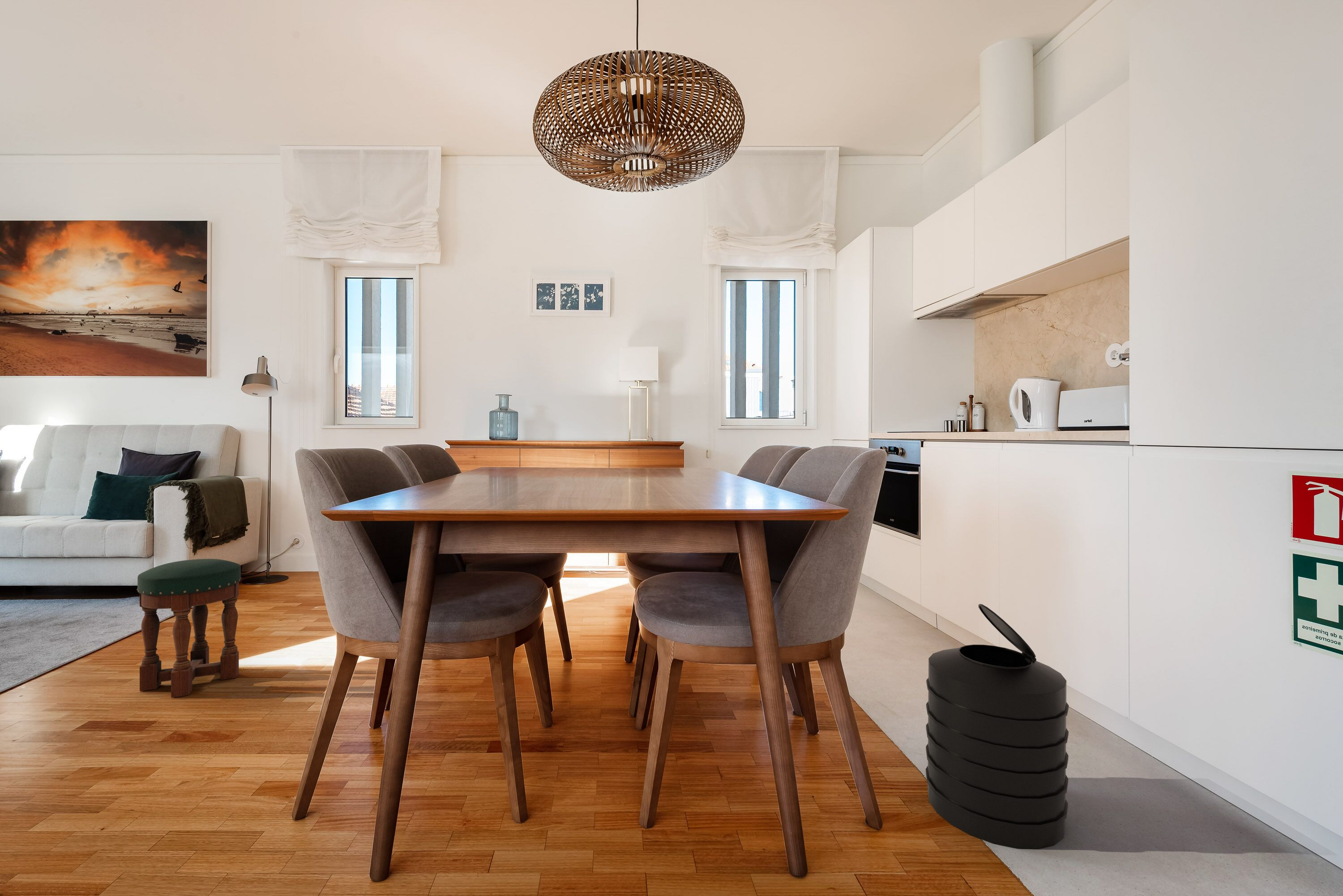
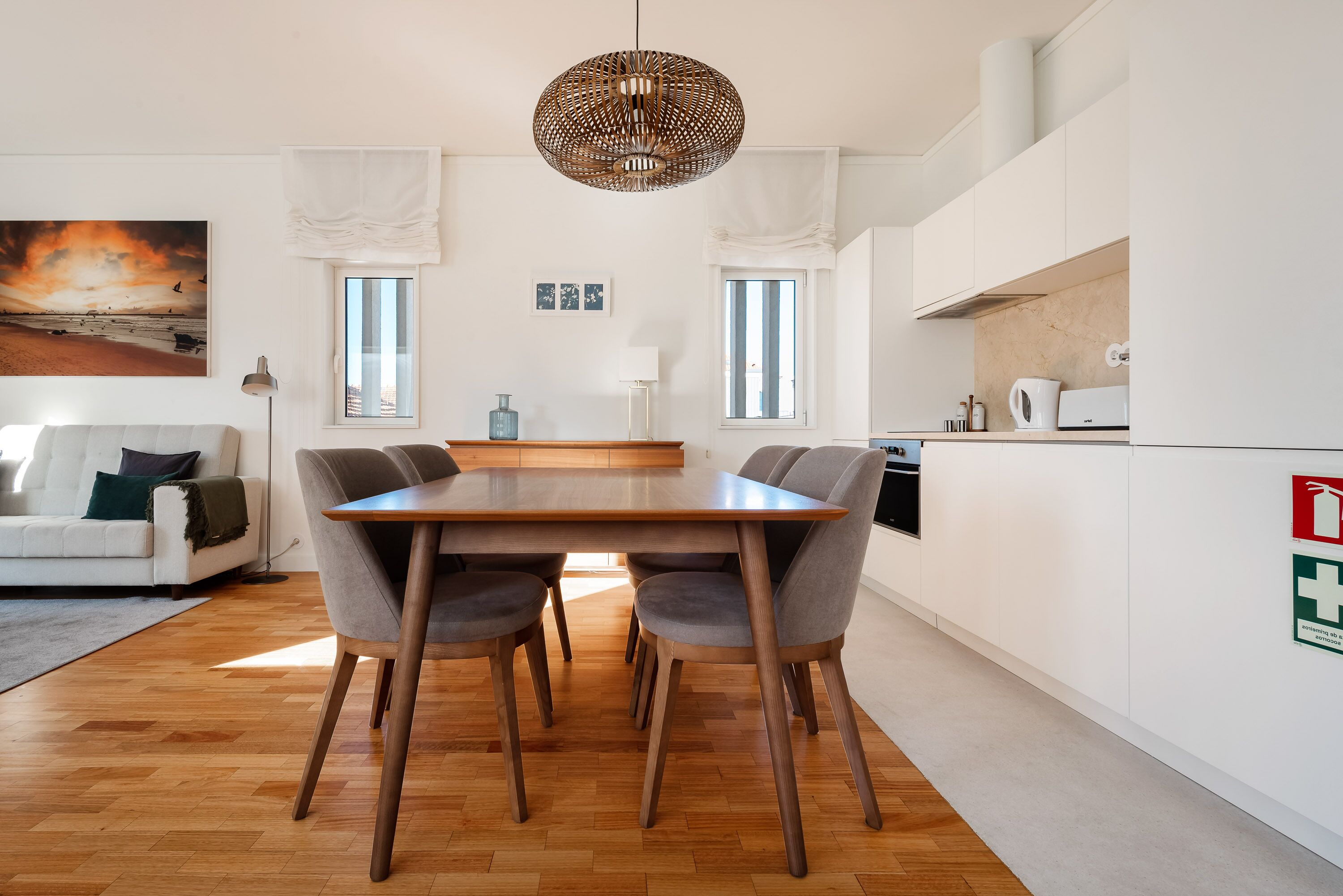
- stool (192, 621)
- trash can (994, 707)
